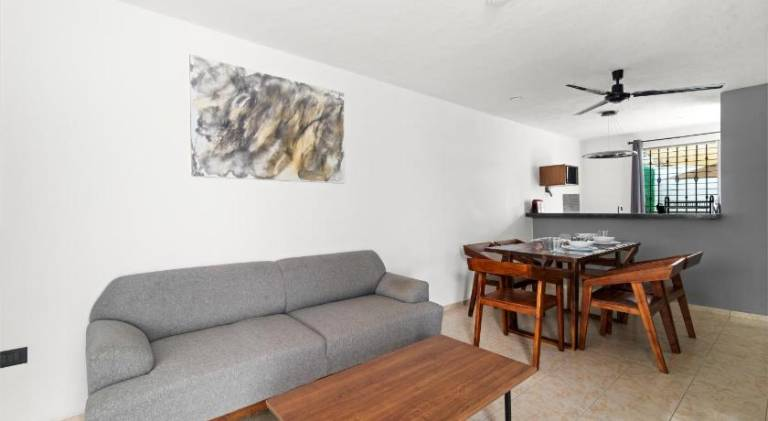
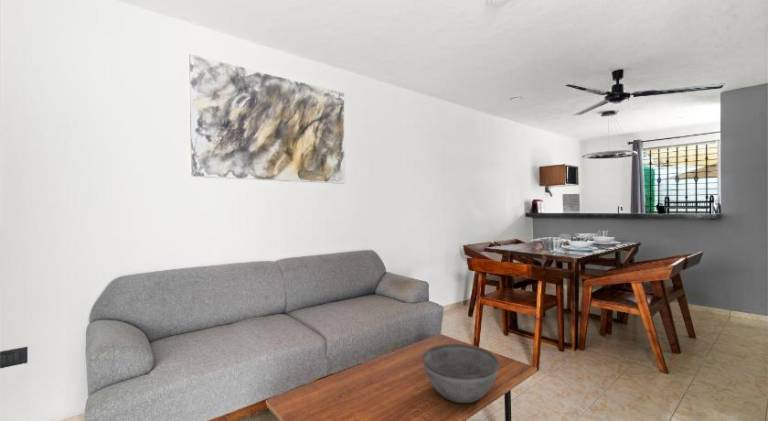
+ bowl (460, 375)
